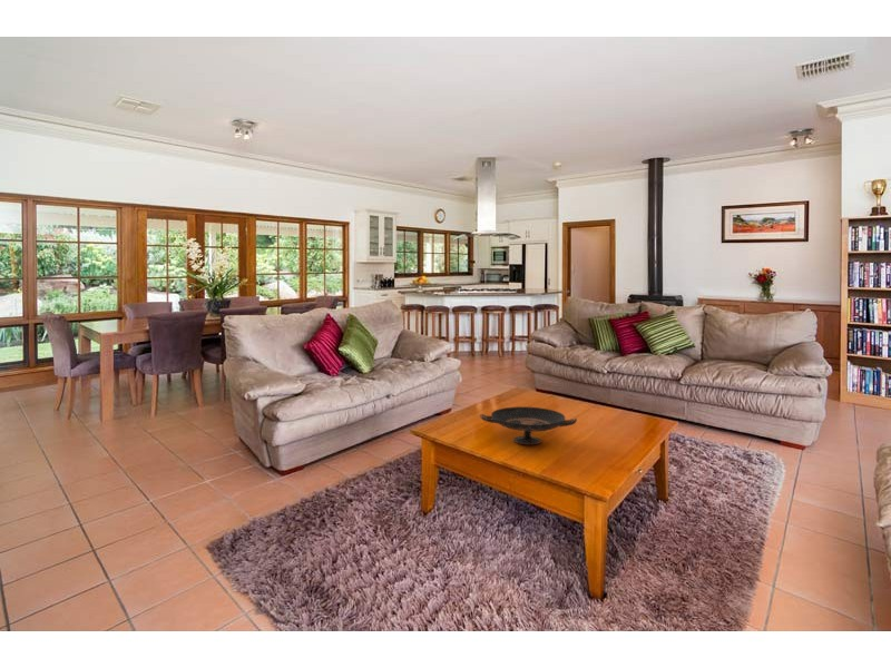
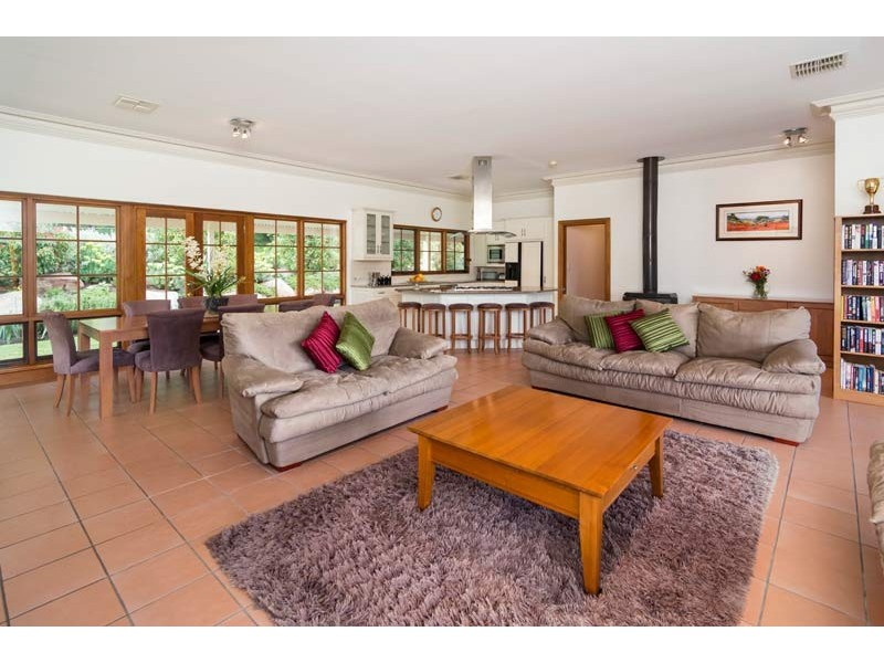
- decorative bowl (527, 428)
